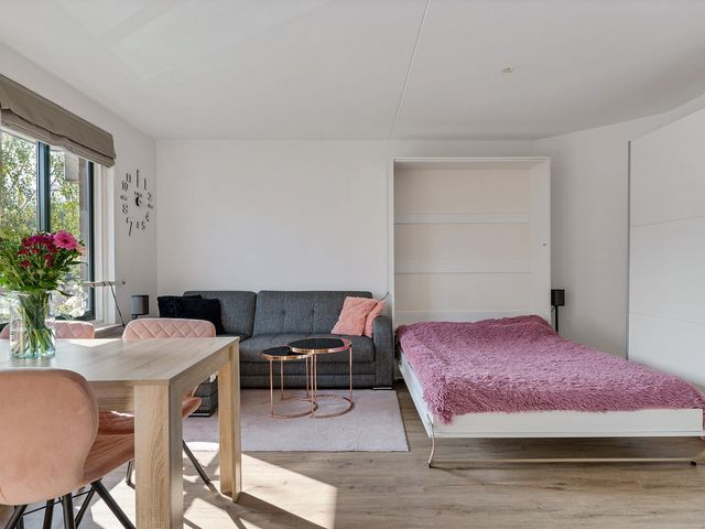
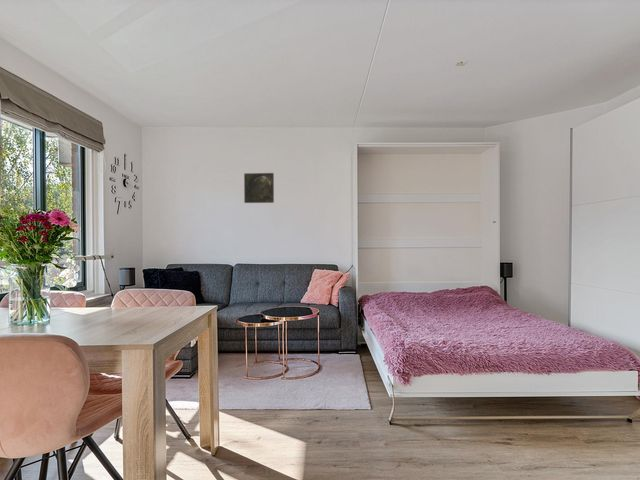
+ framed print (259, 188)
